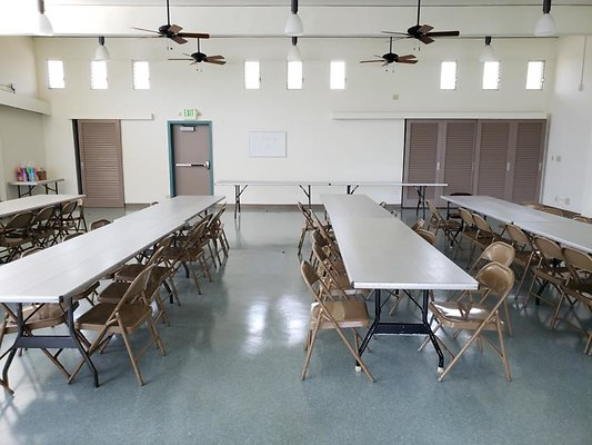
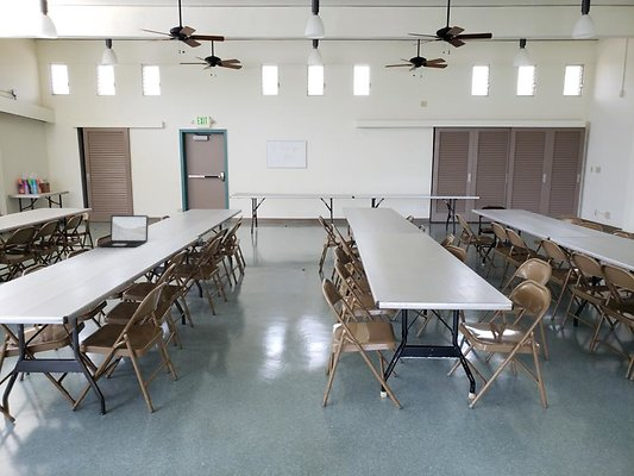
+ laptop (123, 230)
